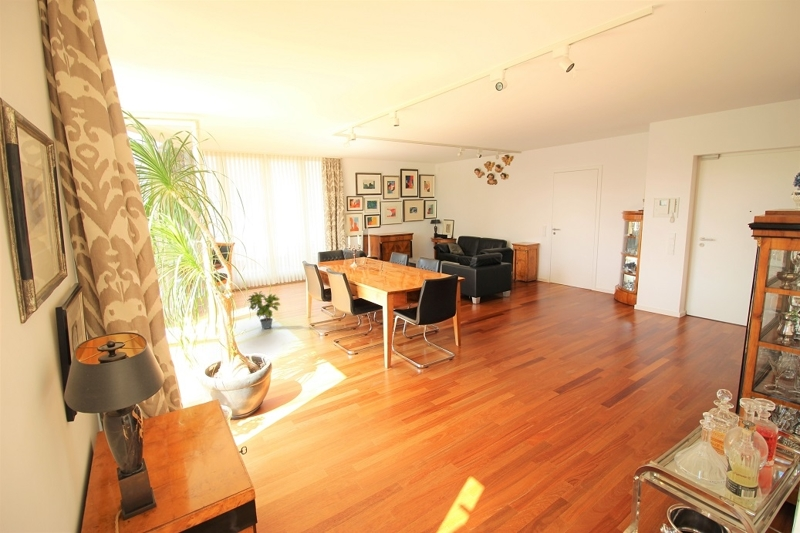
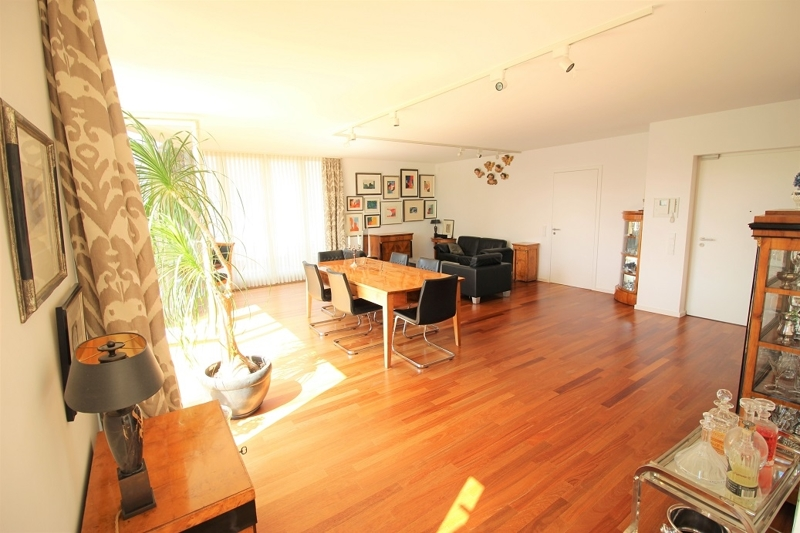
- potted plant (263, 309)
